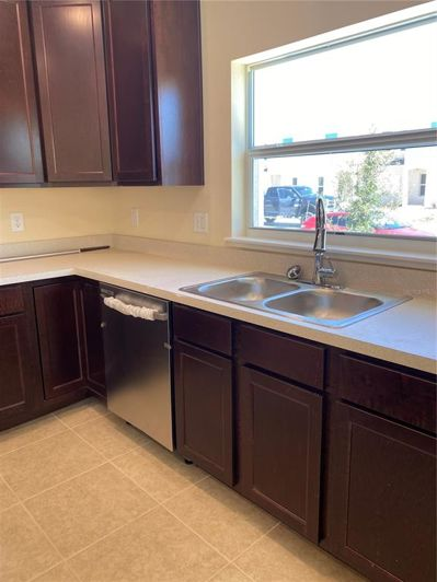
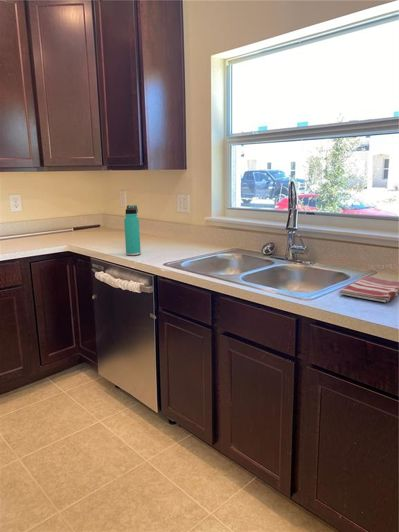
+ thermos bottle (132, 230)
+ dish towel (373, 287)
